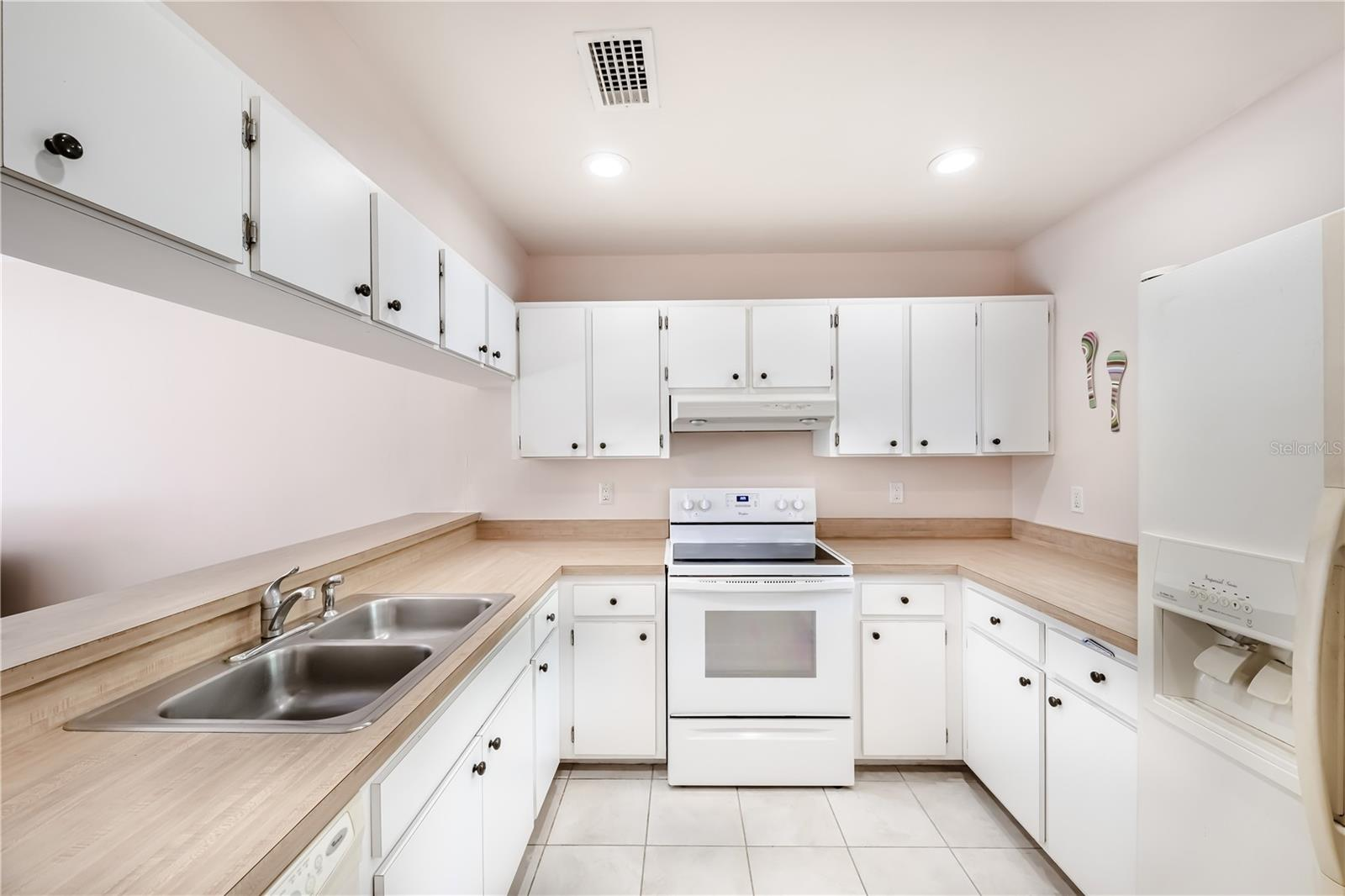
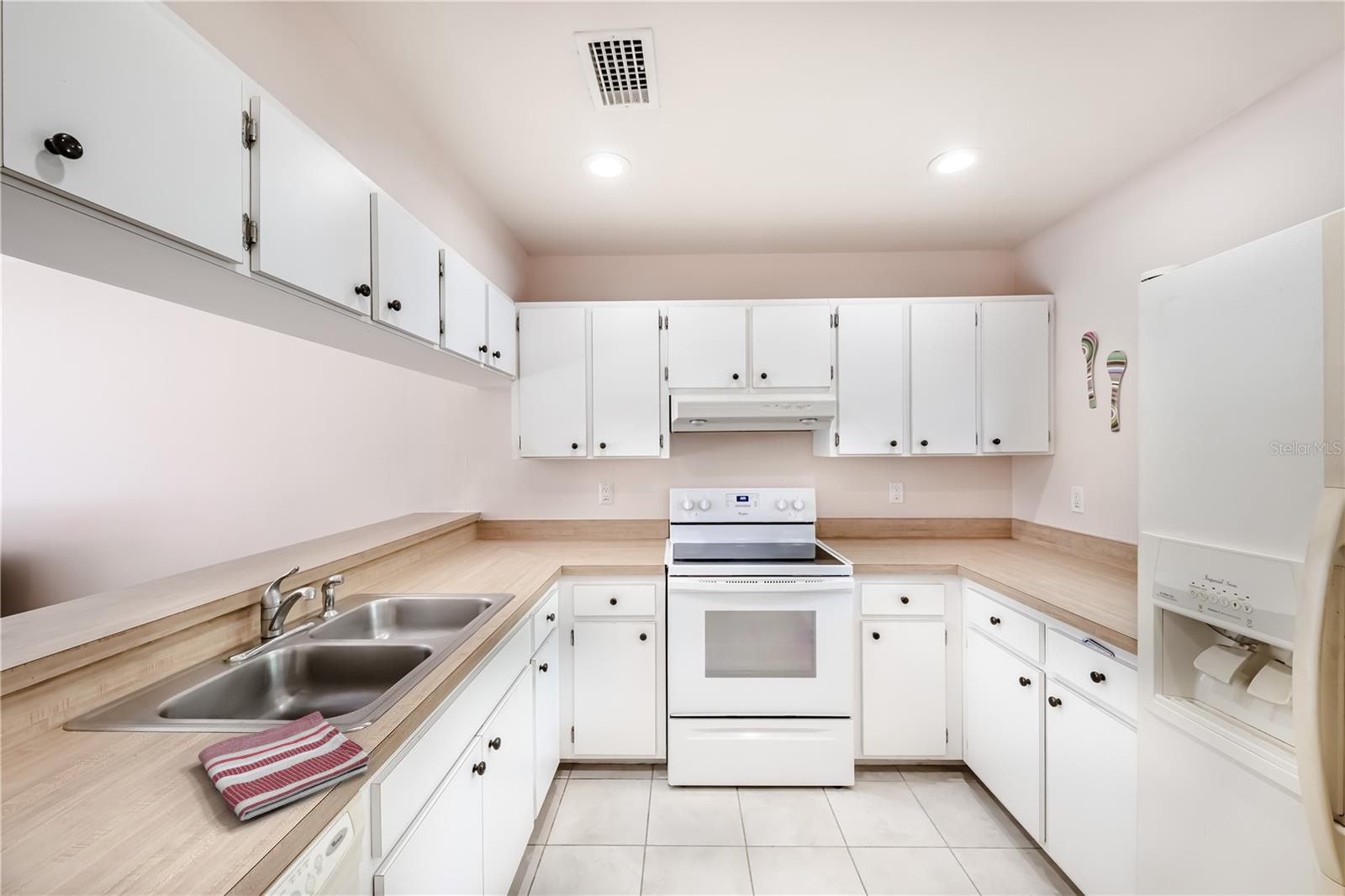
+ dish towel (284, 757)
